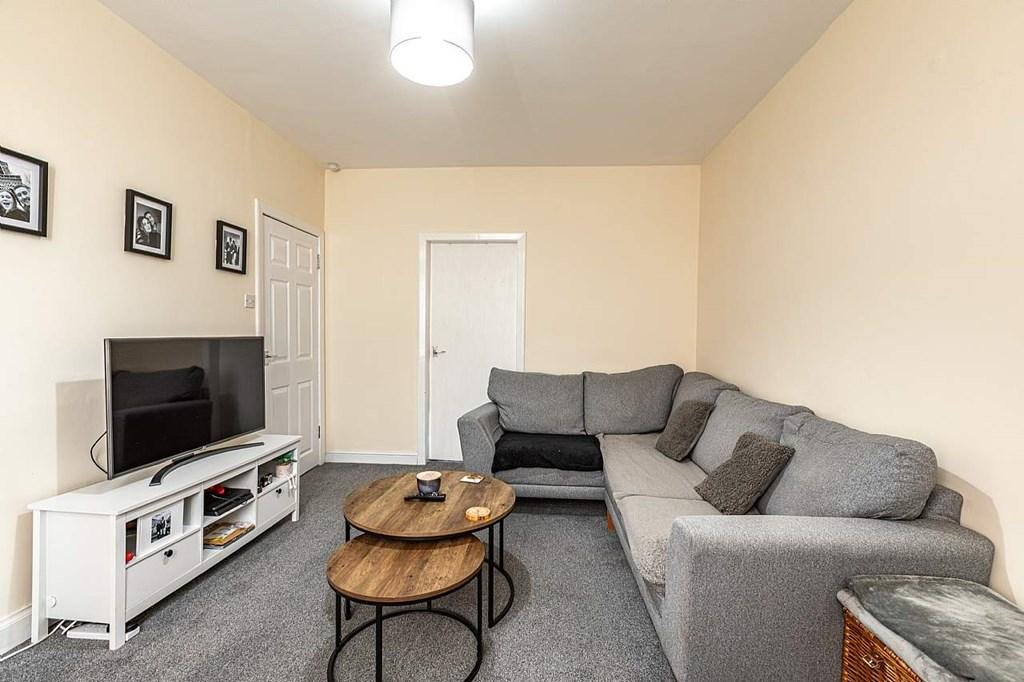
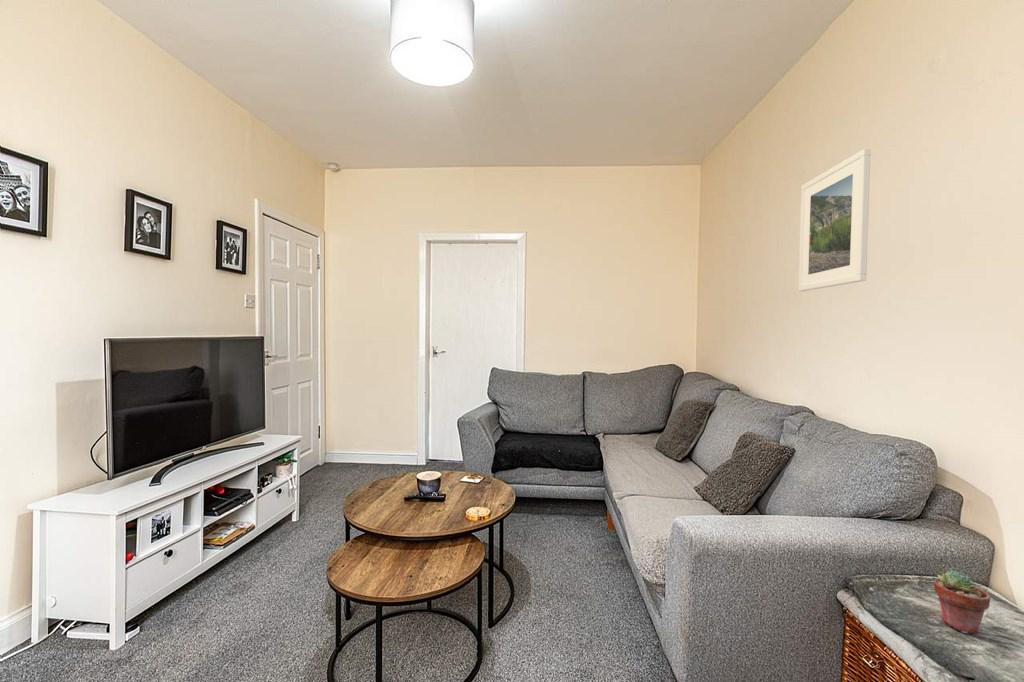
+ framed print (830, 227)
+ potted succulent (960, 598)
